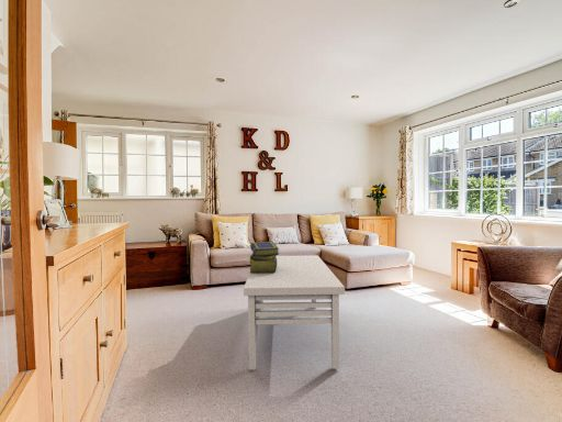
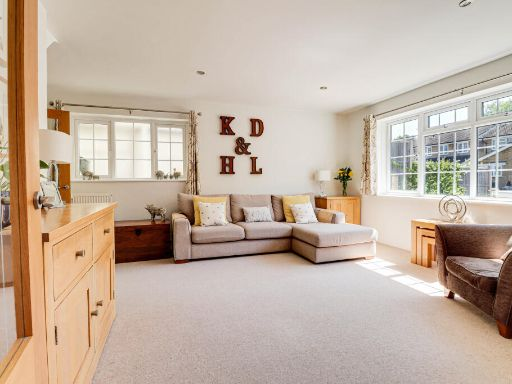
- stack of books (265, 256)
- coffee table (290, 299)
